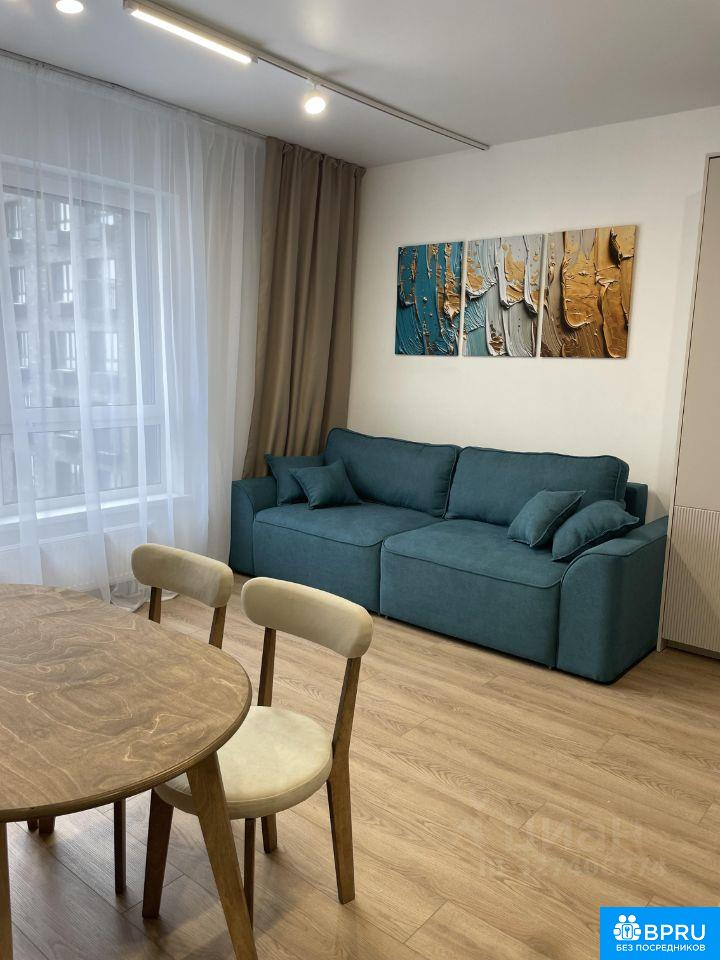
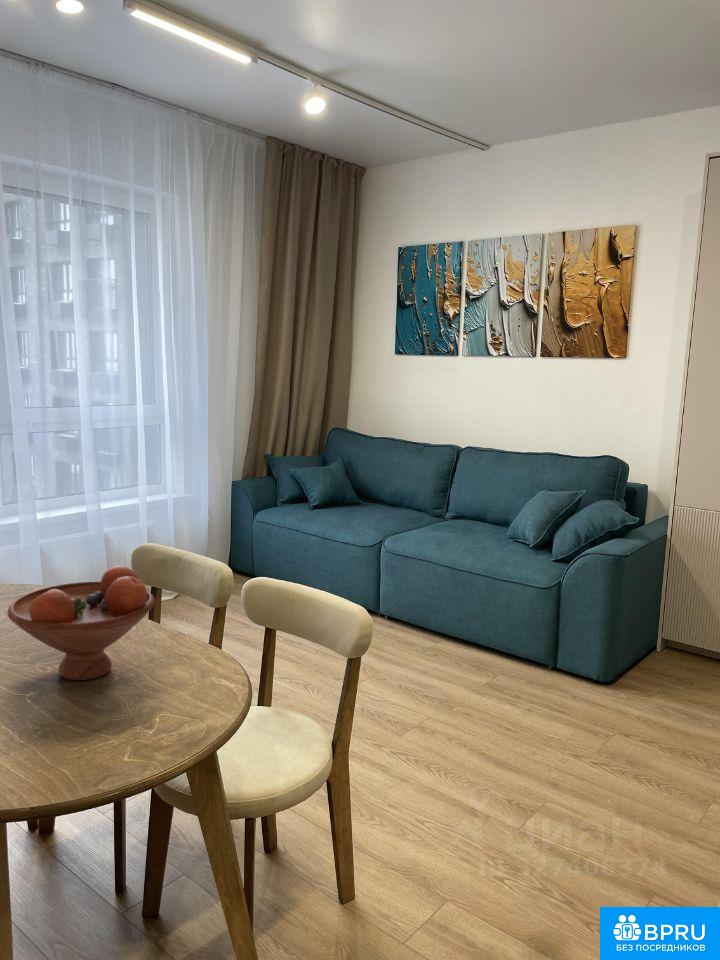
+ fruit bowl (83, 623)
